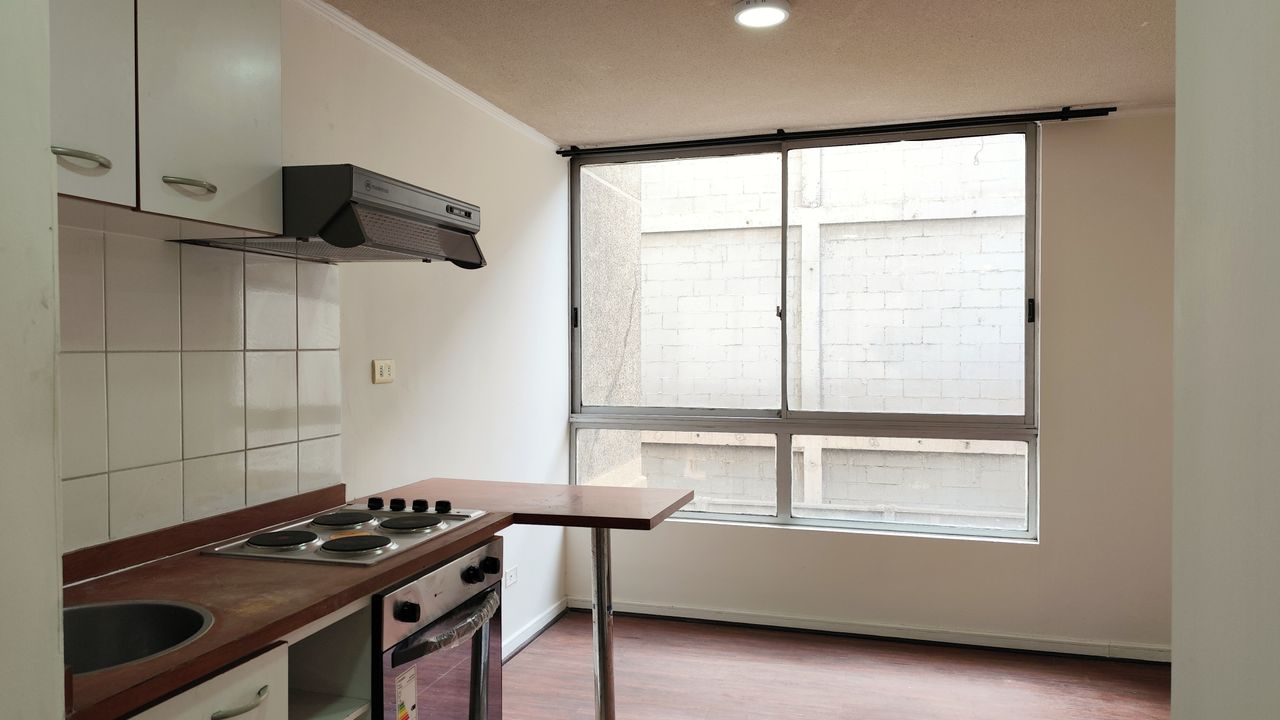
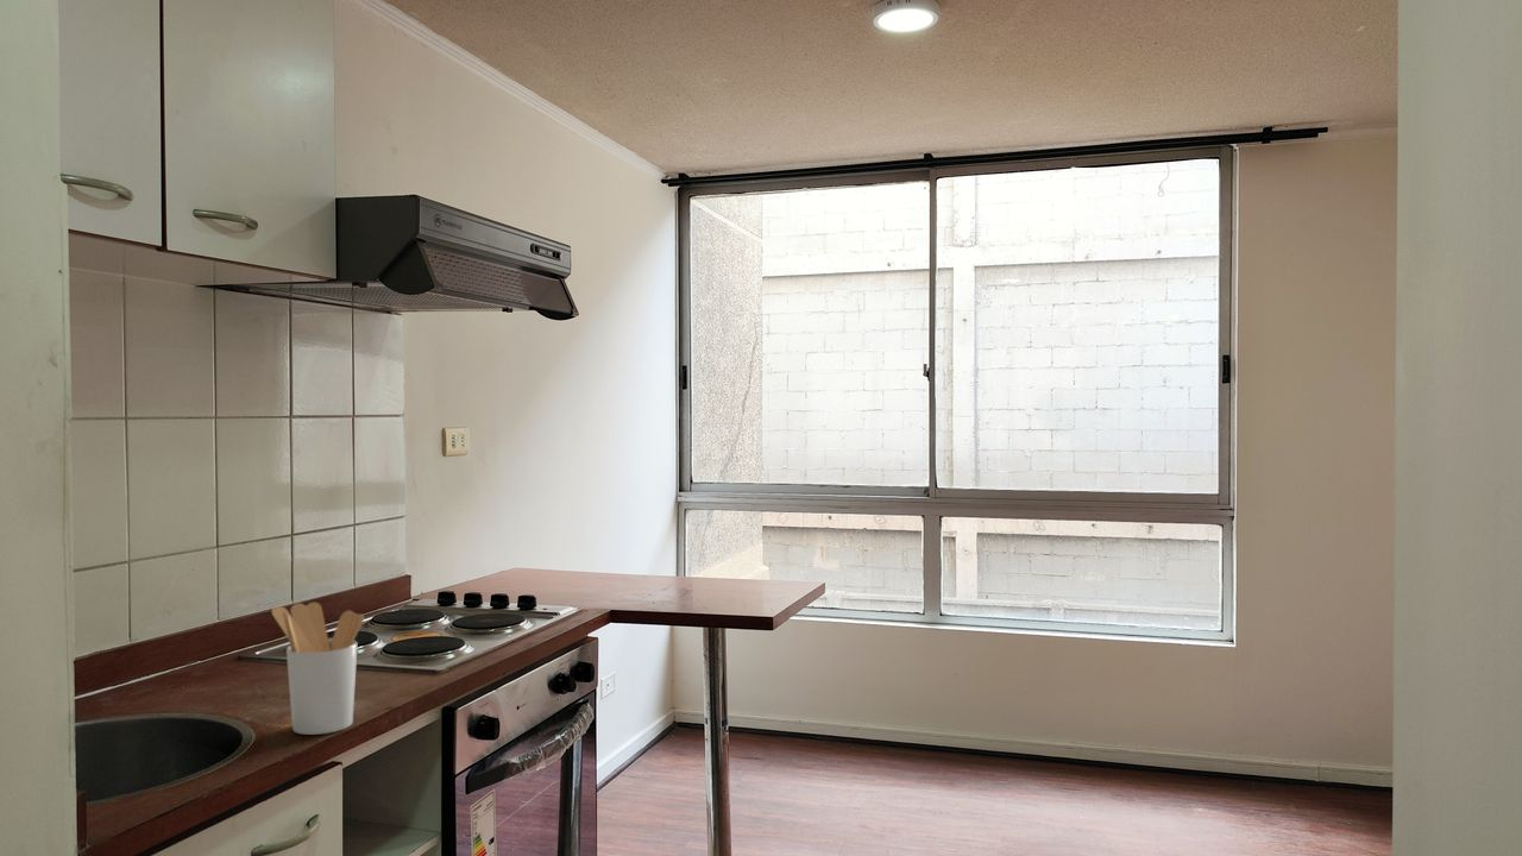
+ utensil holder (314, 662)
